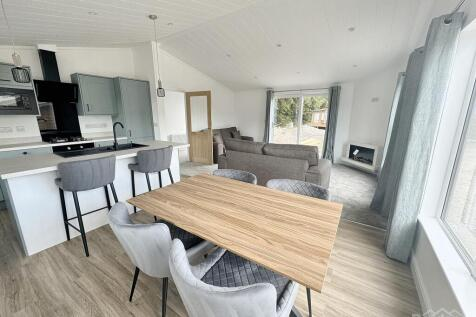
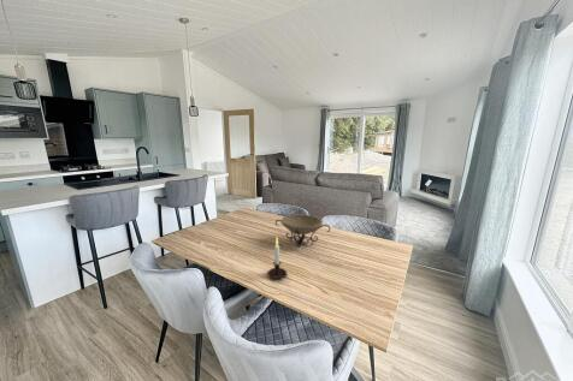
+ candle (278, 256)
+ decorative bowl (301, 232)
